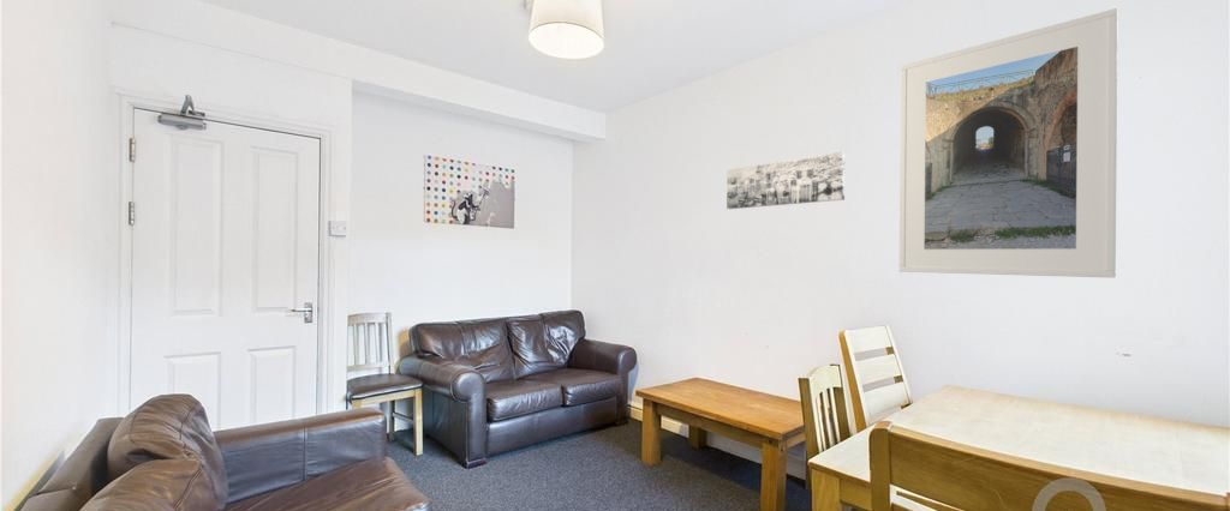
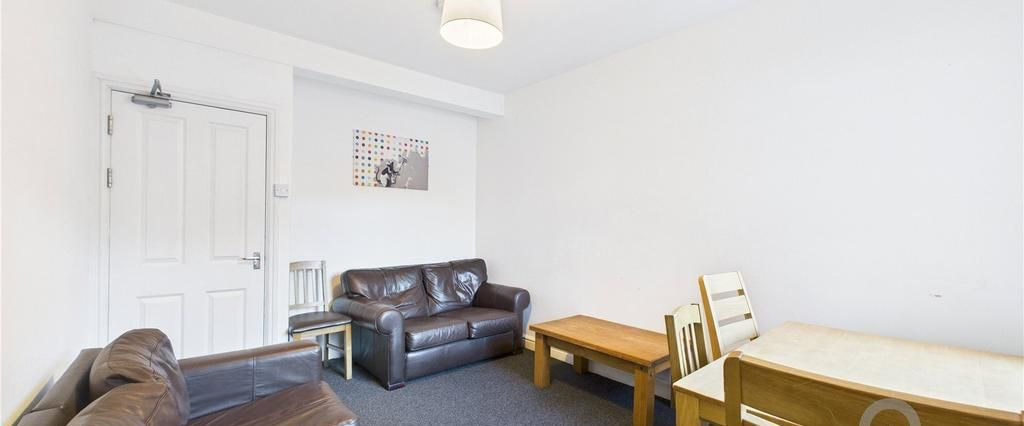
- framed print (993, 157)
- wall art (780, 182)
